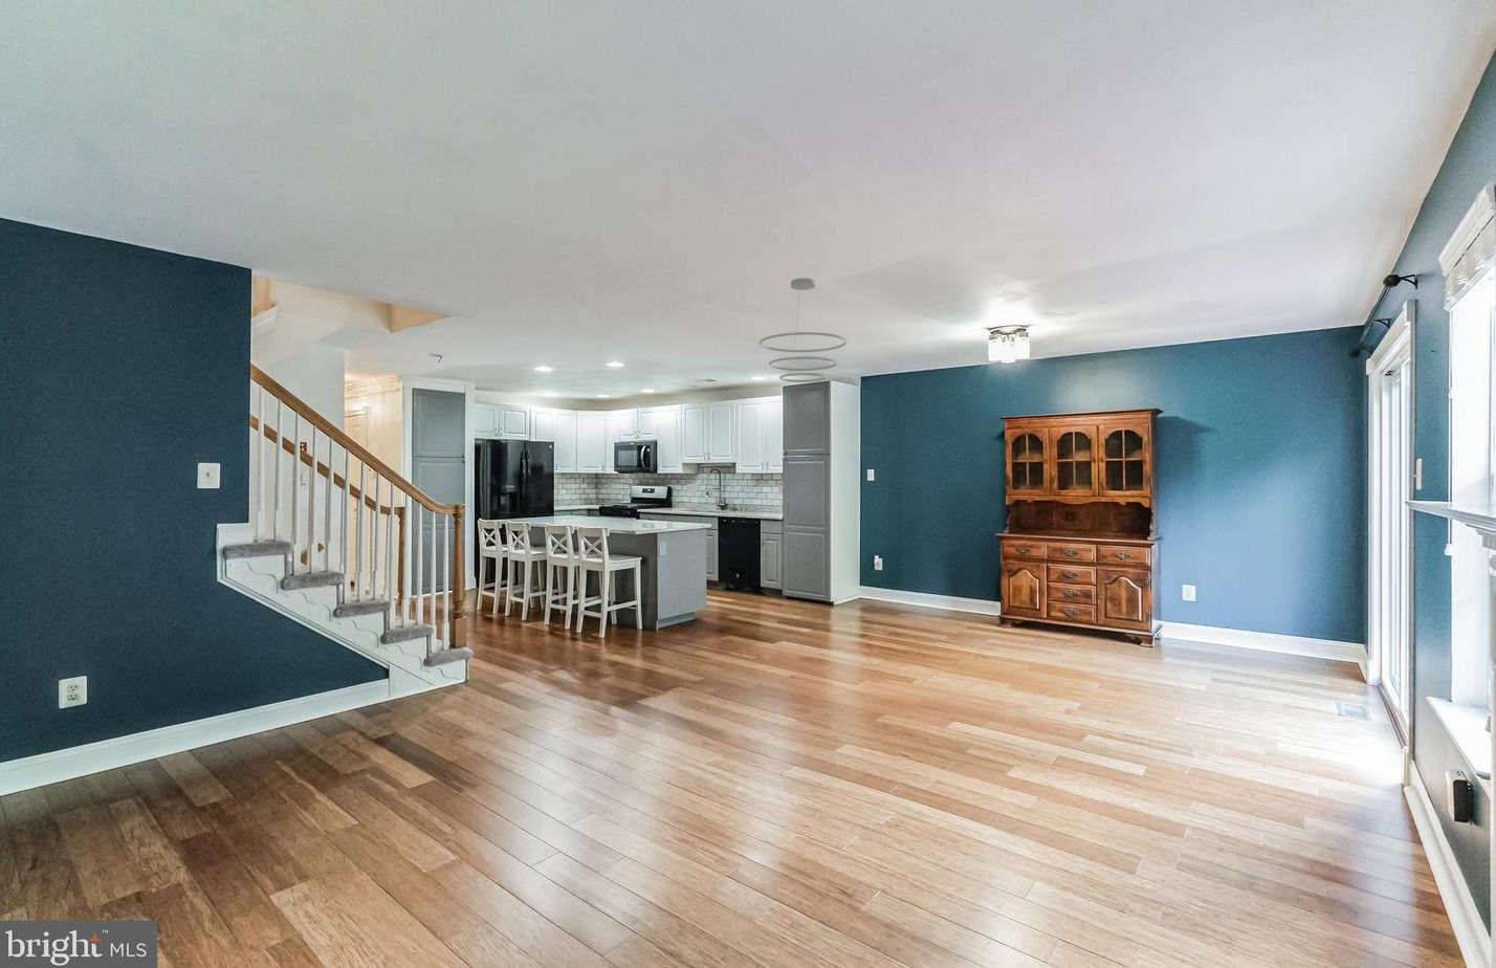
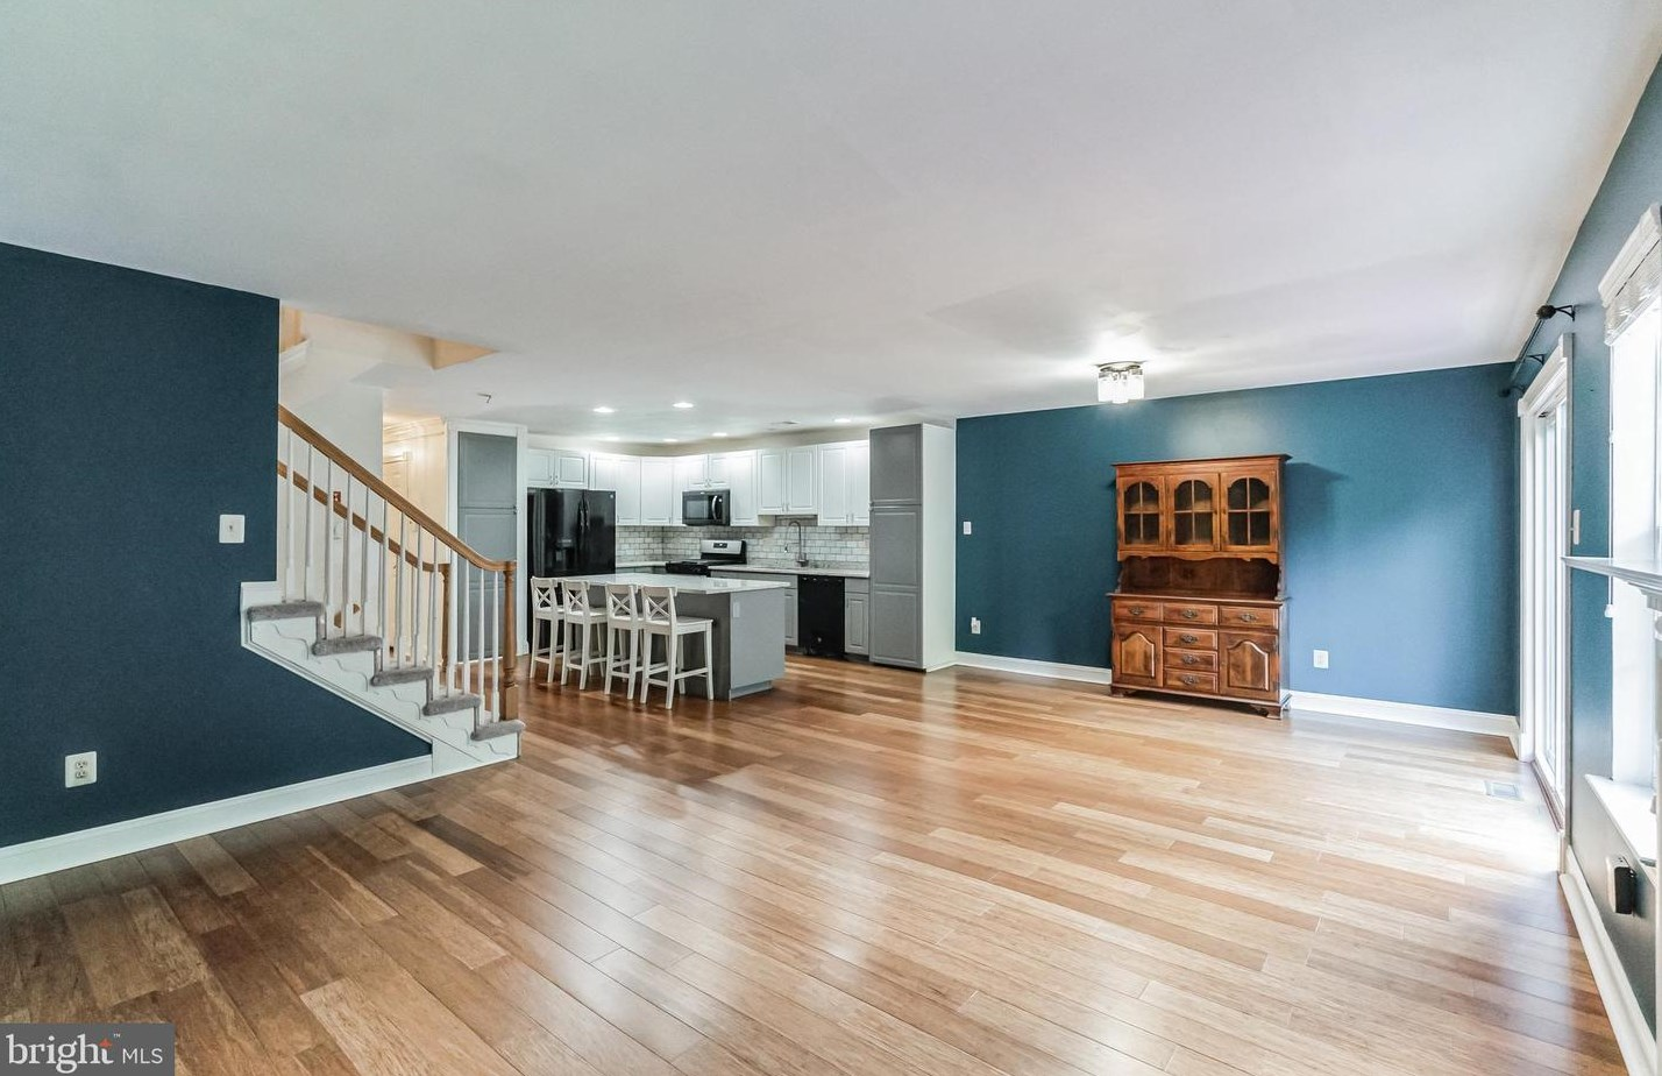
- ceiling light fixture (803, 332)
